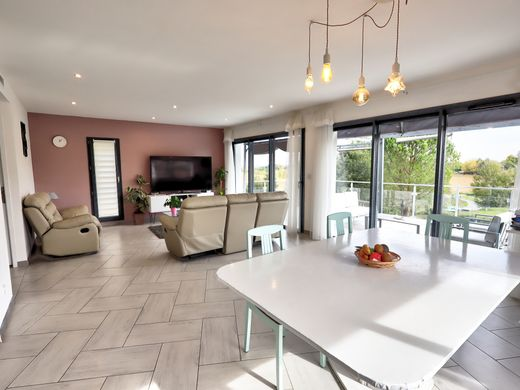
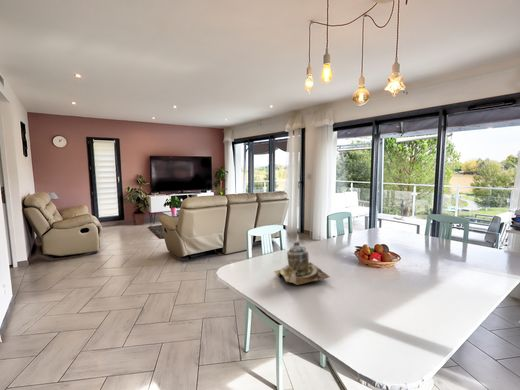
+ teapot (300, 258)
